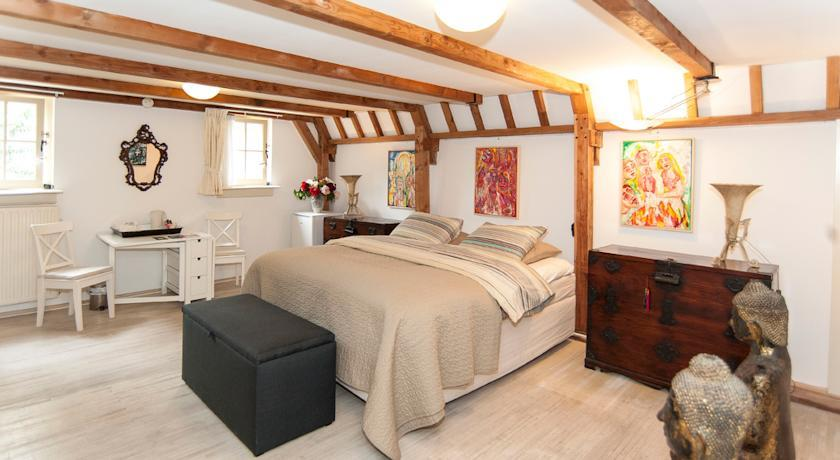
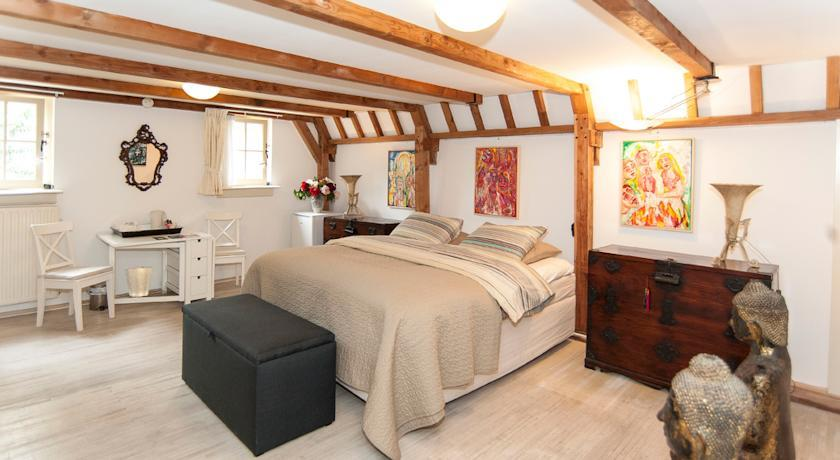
+ waste basket (138, 281)
